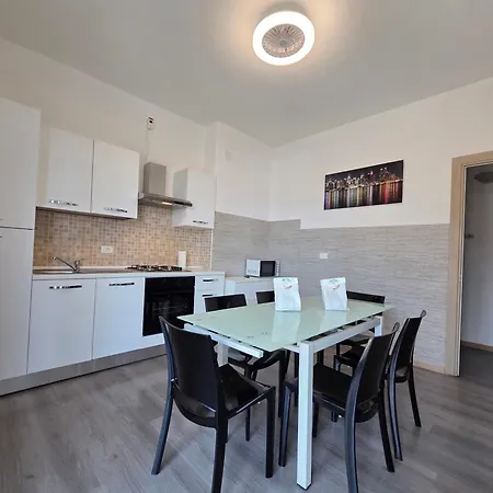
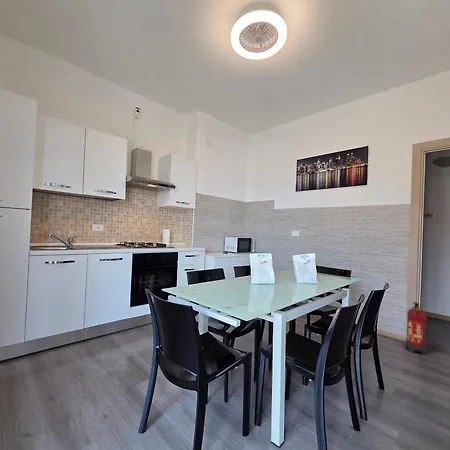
+ fire extinguisher (416, 325)
